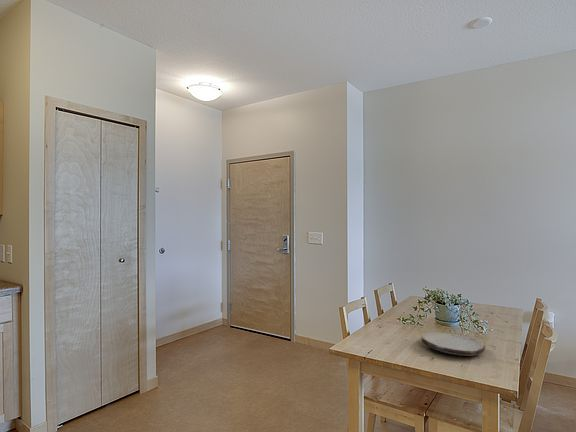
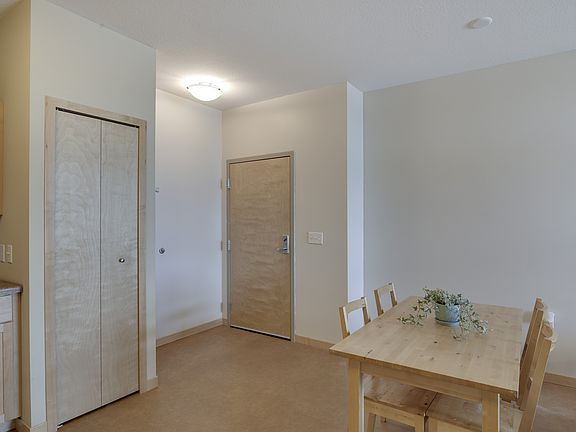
- plate (452, 343)
